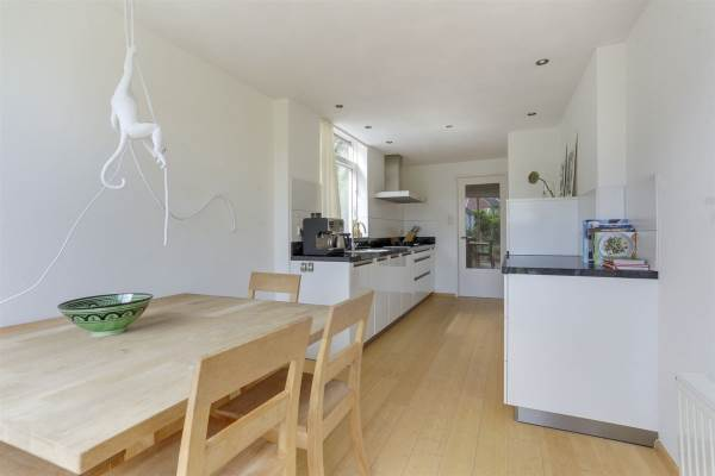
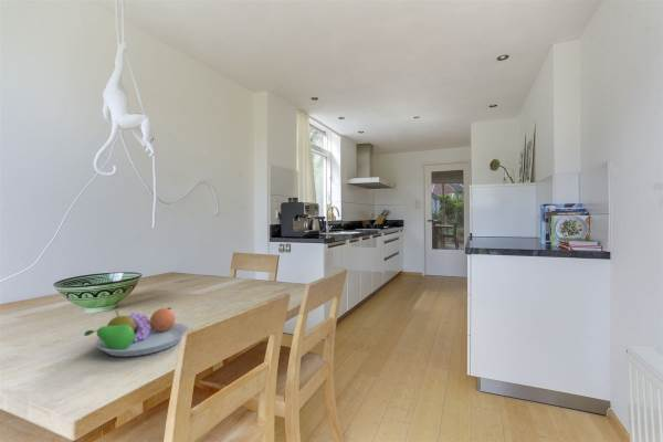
+ fruit bowl (140, 327)
